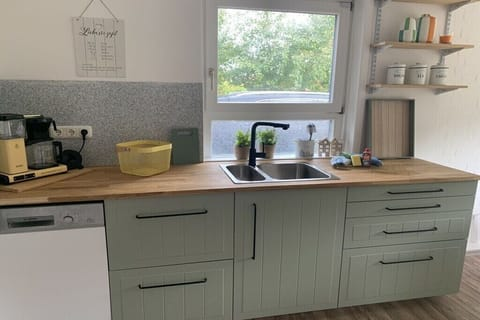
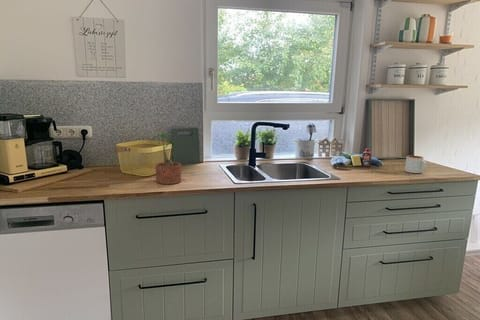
+ mug (416, 164)
+ potted plant (164, 157)
